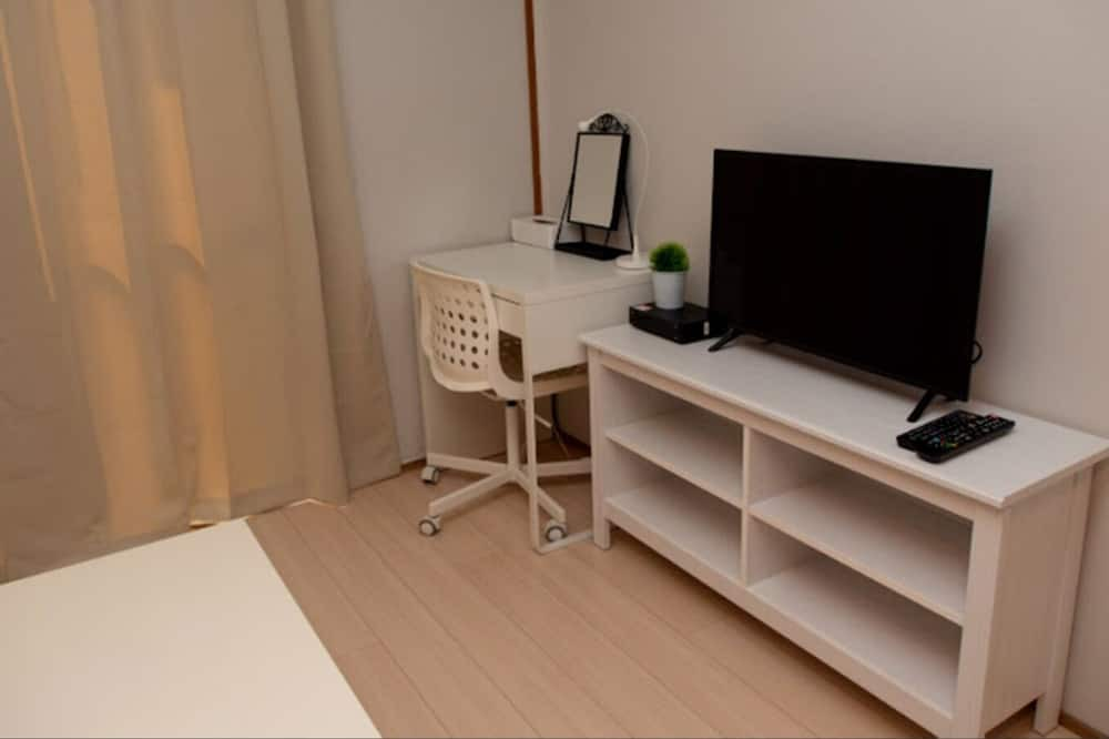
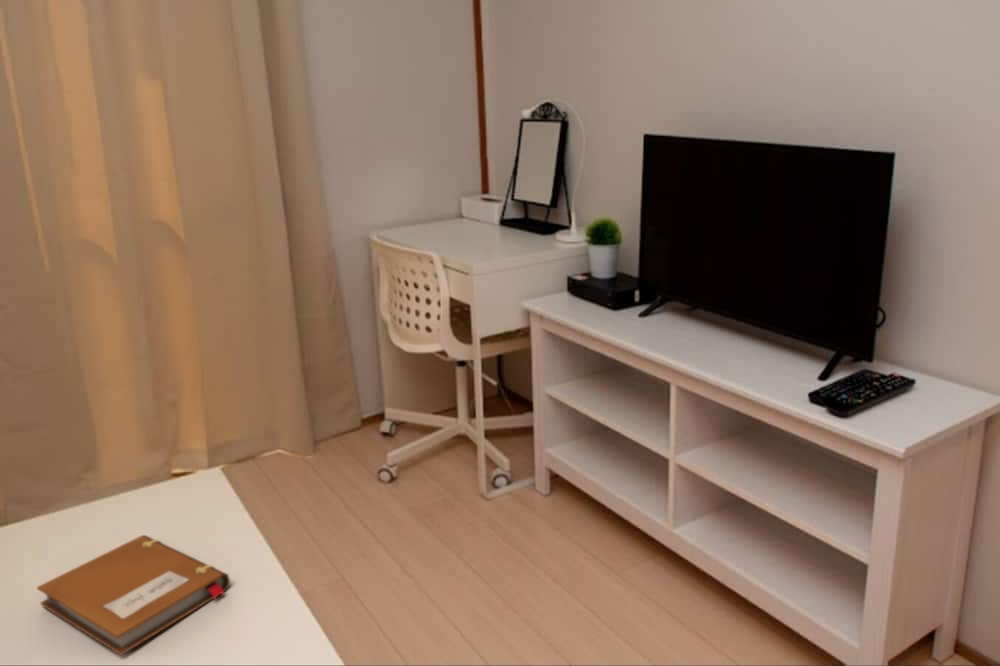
+ notebook (138, 588)
